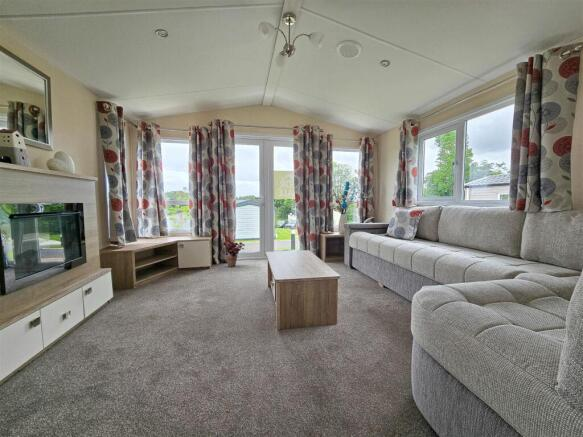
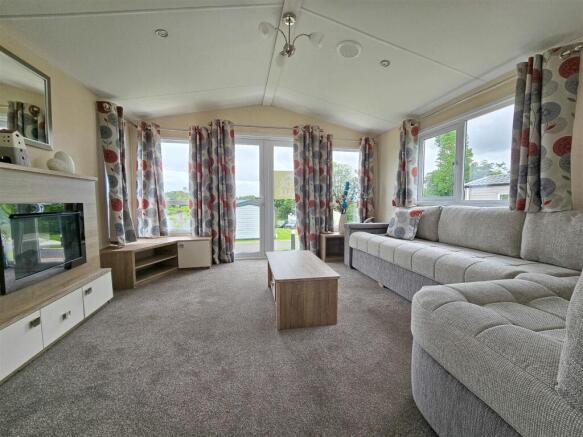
- potted plant (233, 253)
